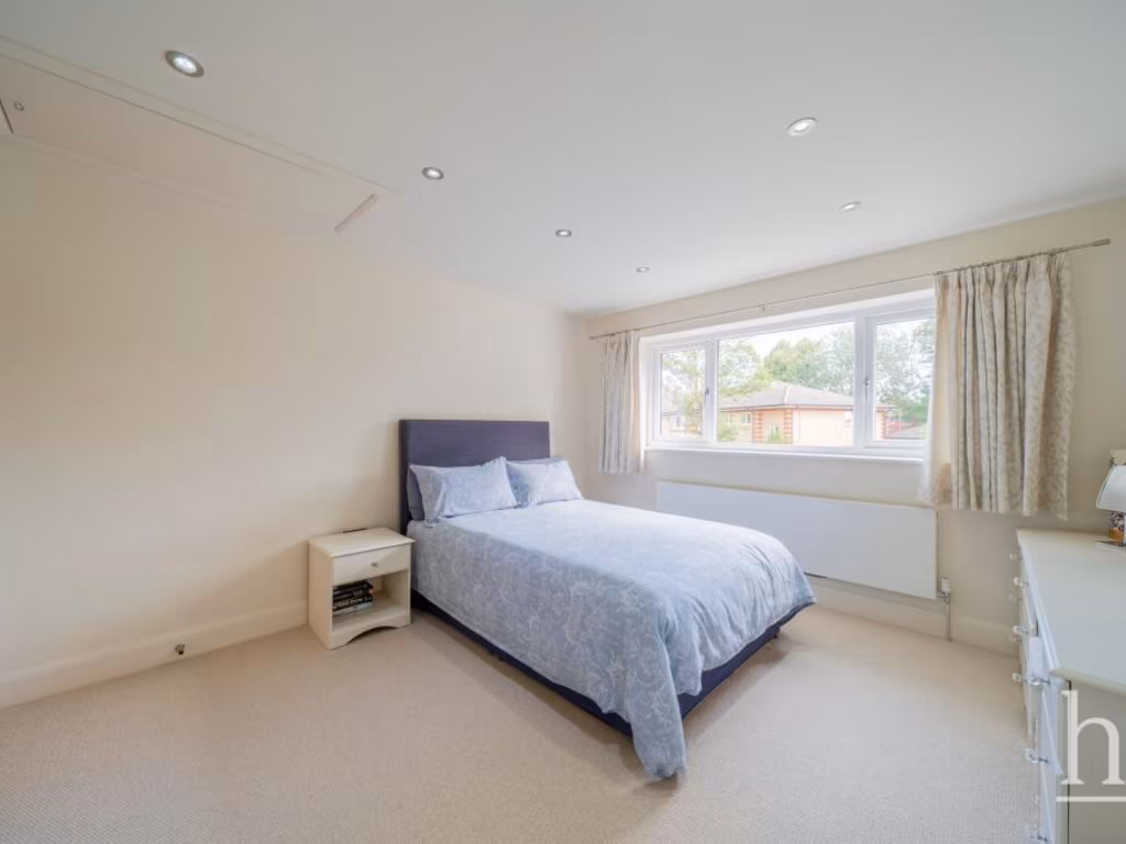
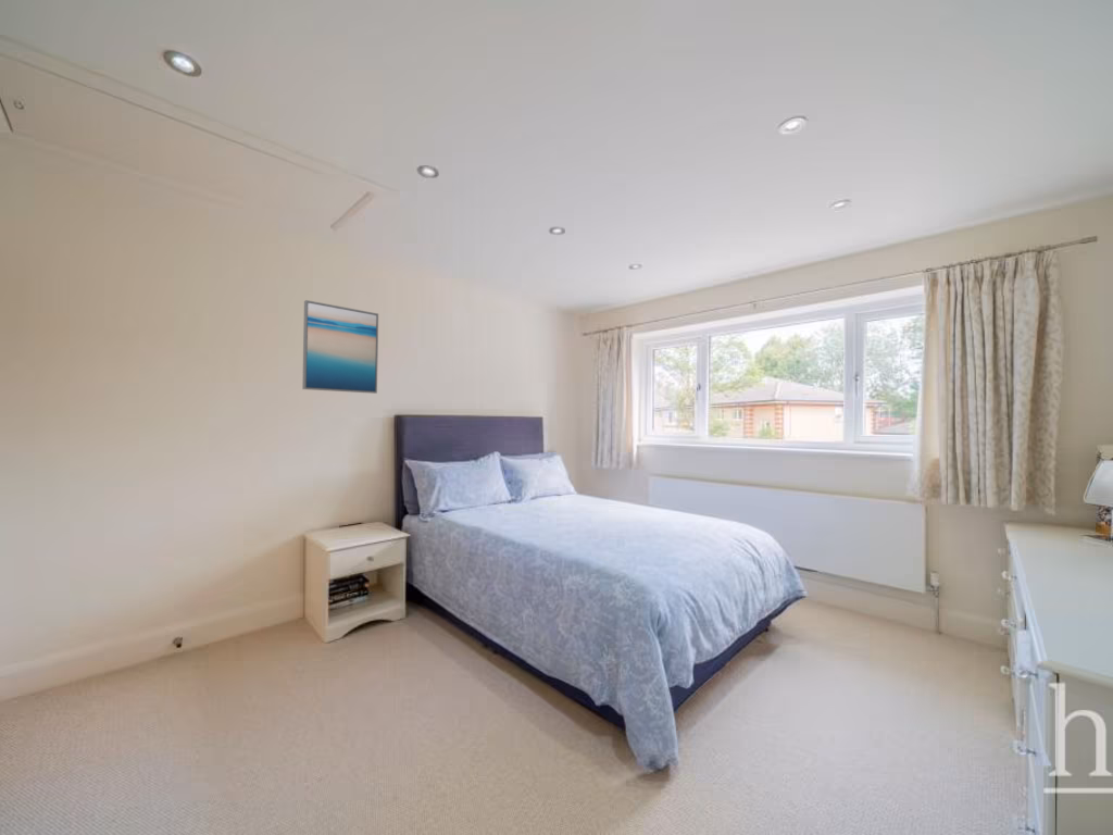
+ wall art (342, 349)
